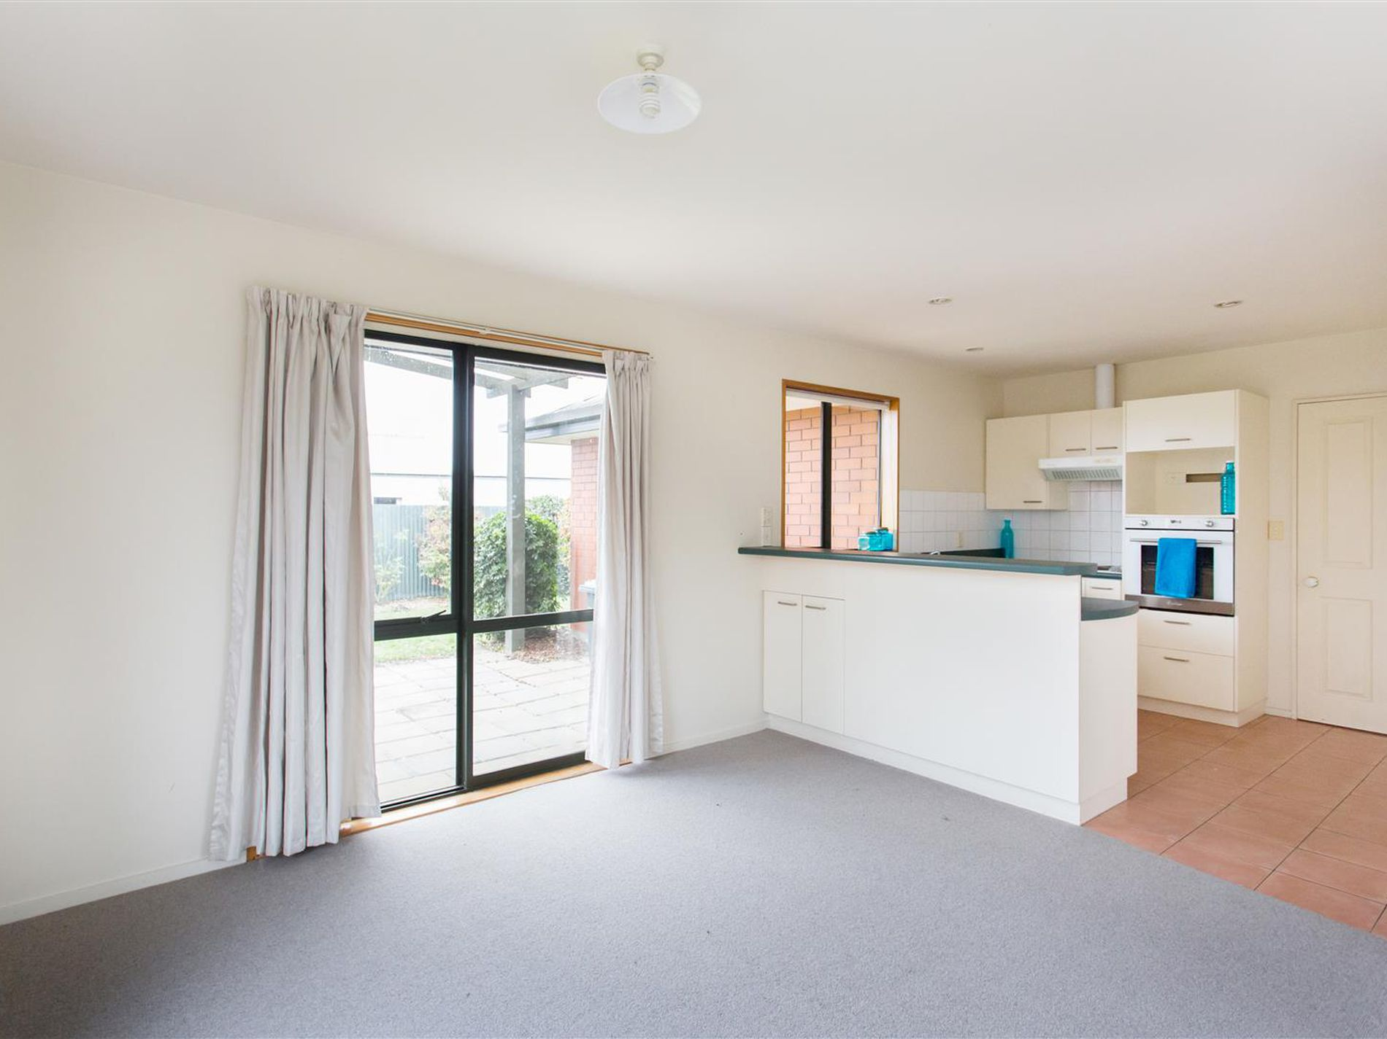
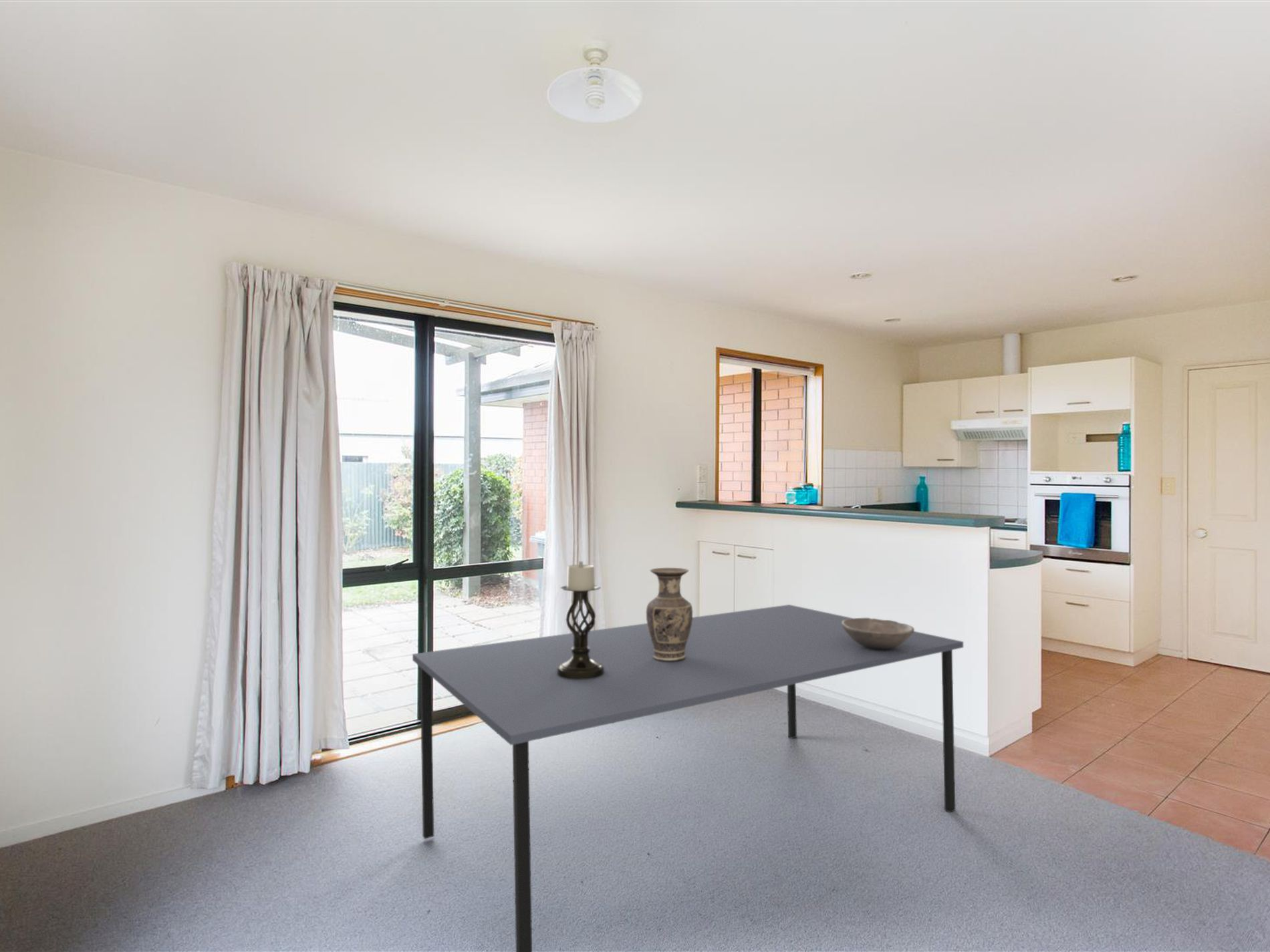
+ candle holder (582, 616)
+ bowl (877, 635)
+ dining table (693, 705)
+ vase (669, 613)
